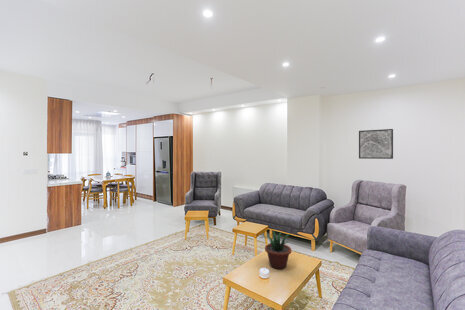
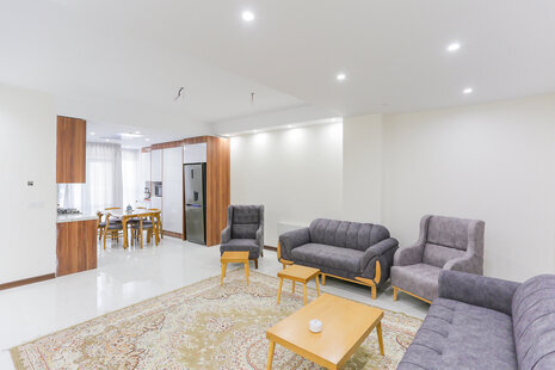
- wall art (375, 144)
- potted plant (275, 249)
